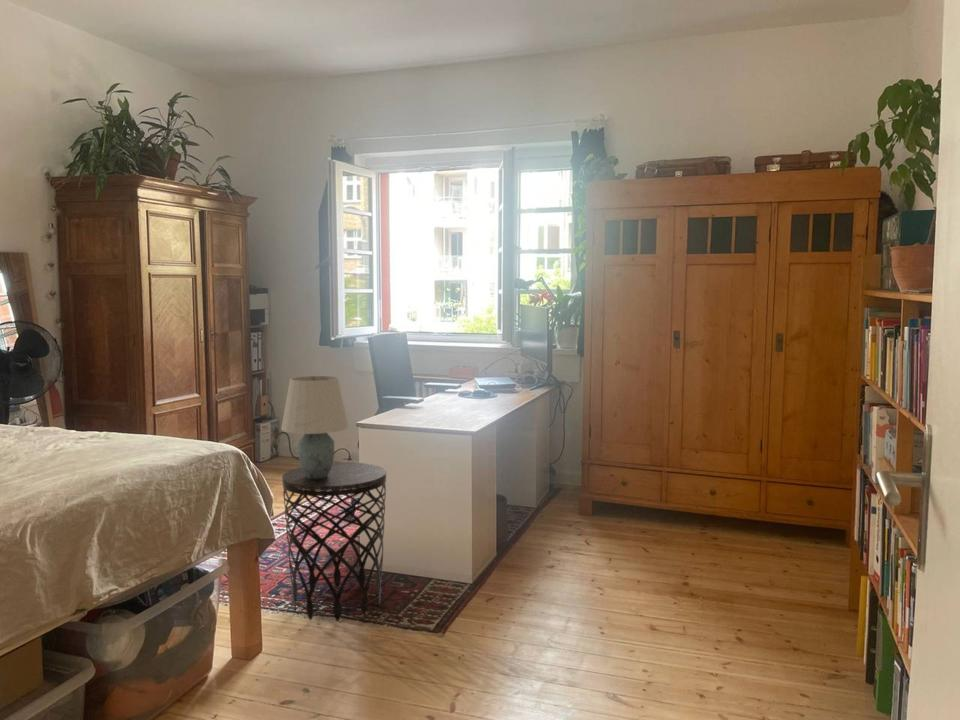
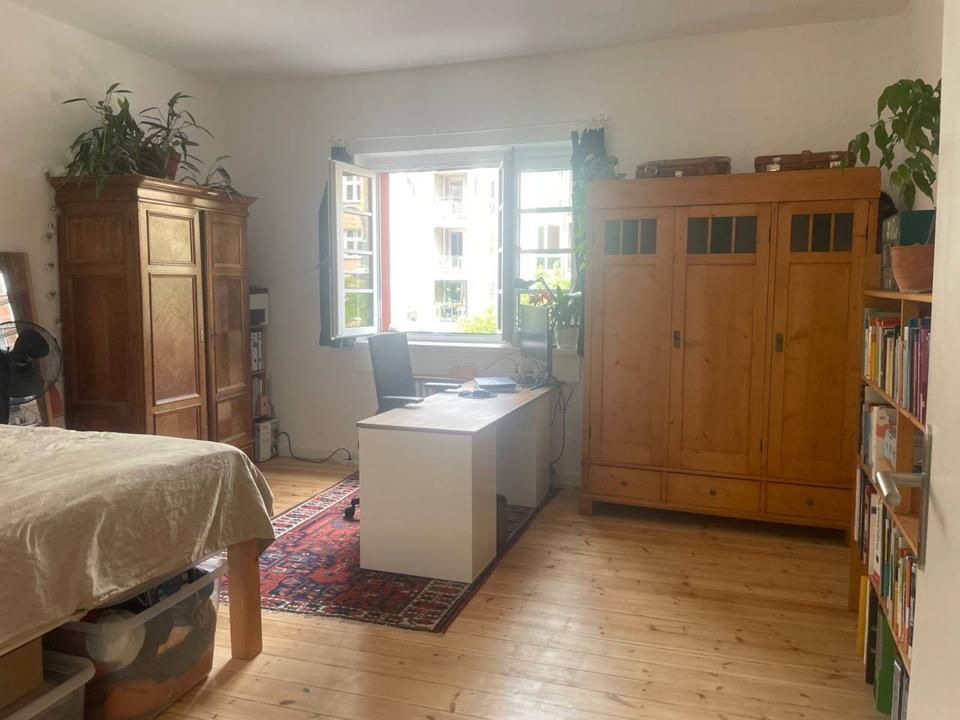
- side table (333, 534)
- table lamp (315, 427)
